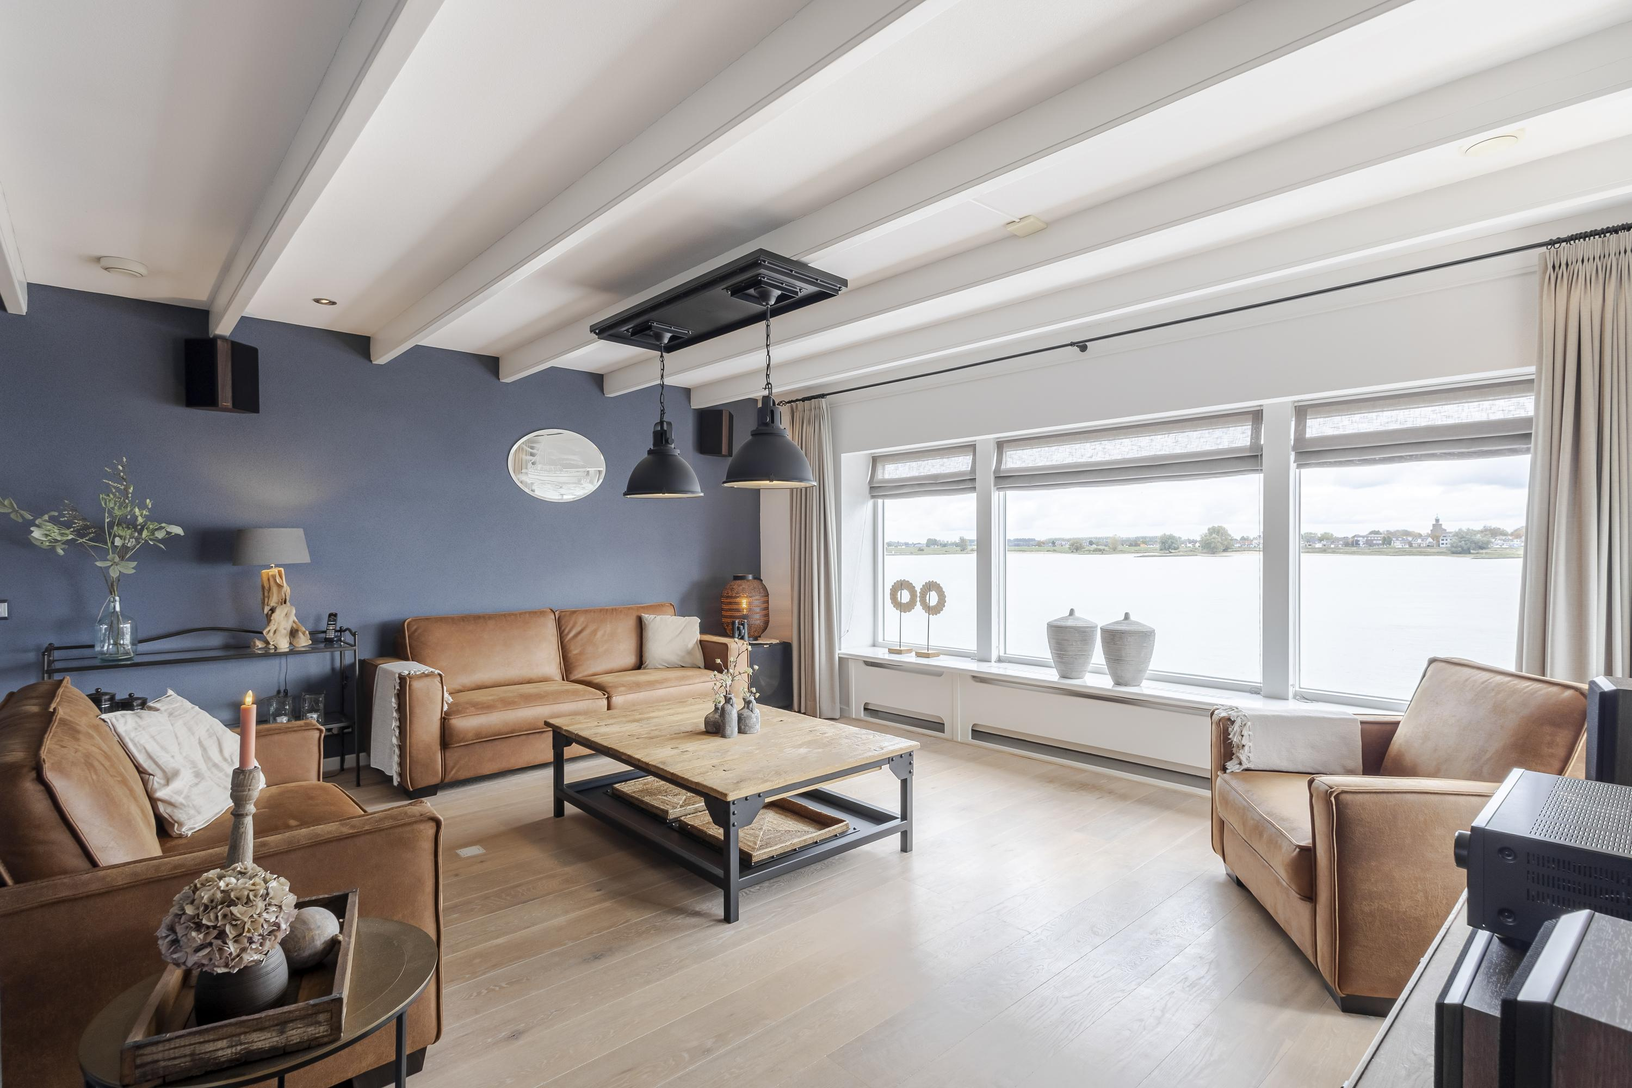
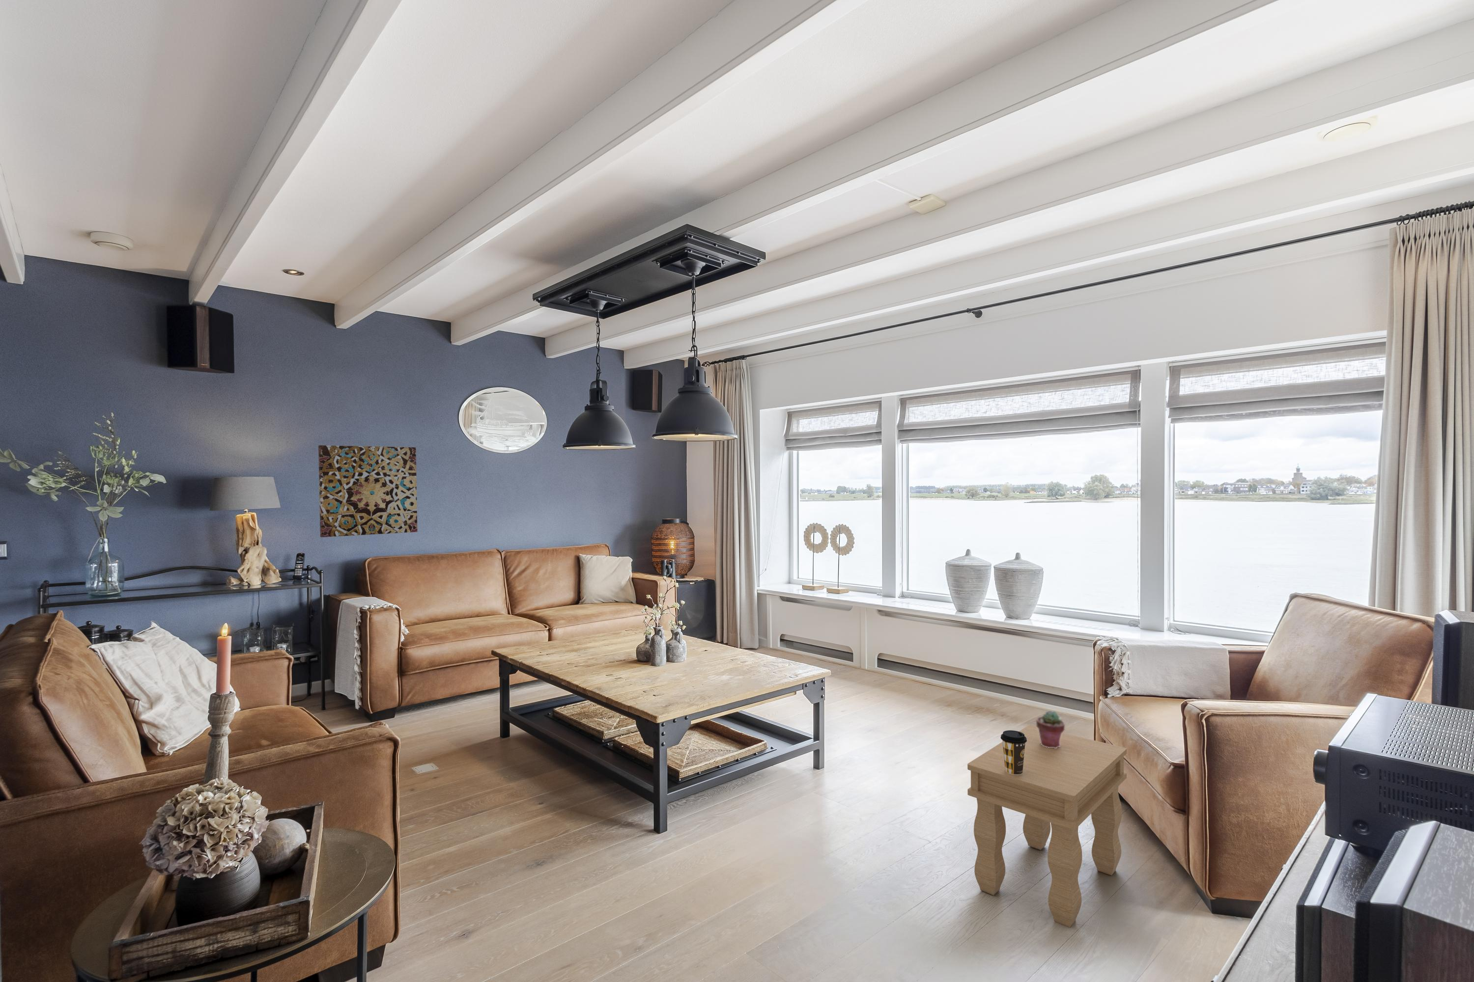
+ wall art (370, 490)
+ coffee cup (1013, 752)
+ potted succulent (1050, 727)
+ side table (1048, 818)
